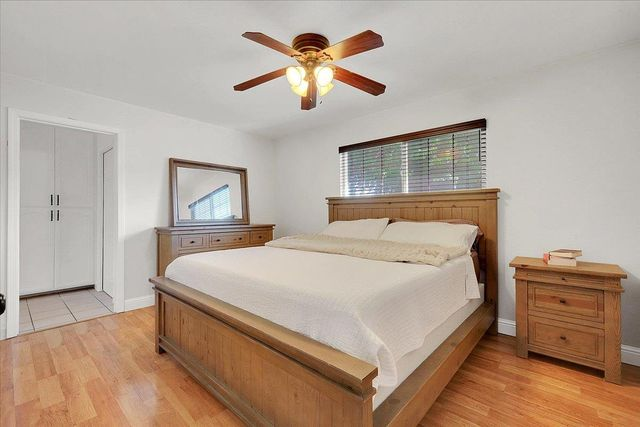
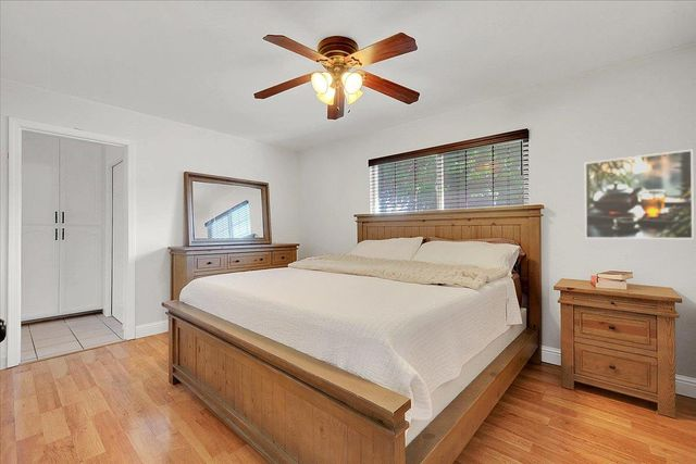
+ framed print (634, 198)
